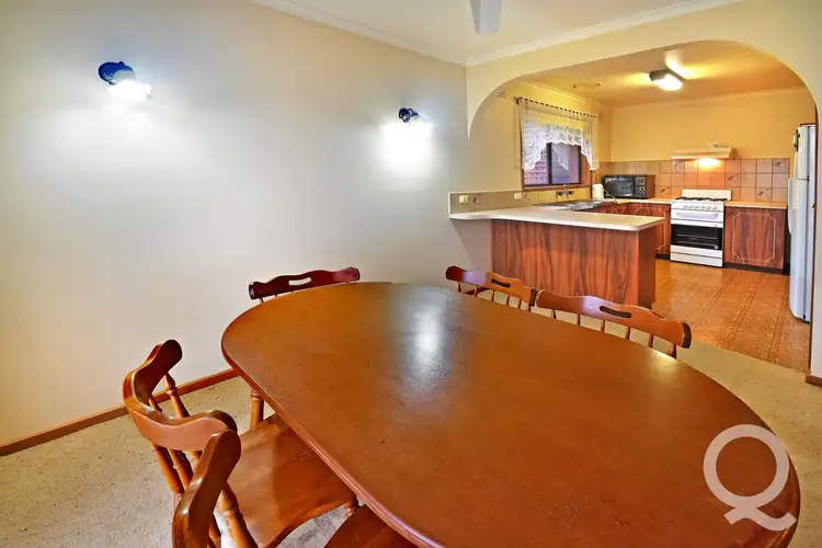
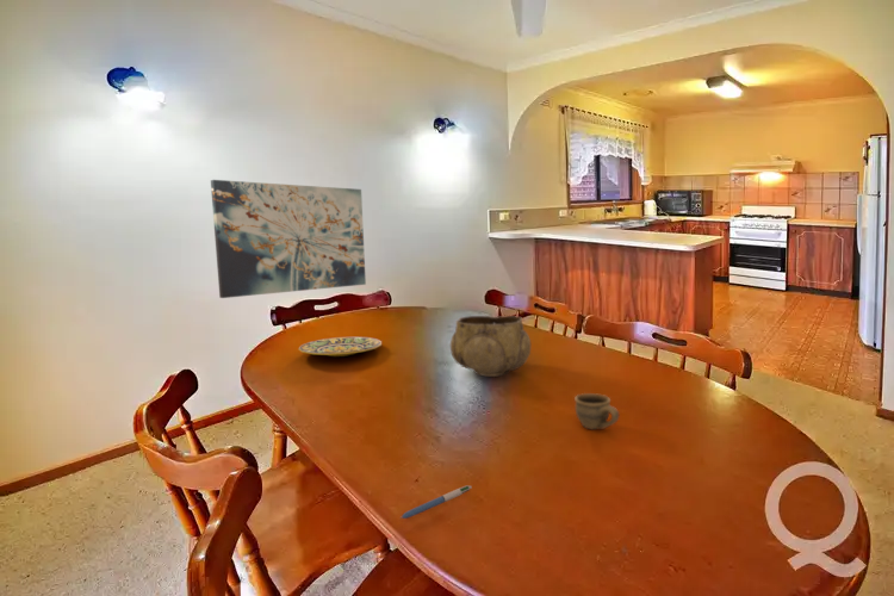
+ cup (596, 414)
+ wall art (297, 238)
+ decorative bowl (490, 346)
+ plate (341, 348)
+ pen (436, 501)
